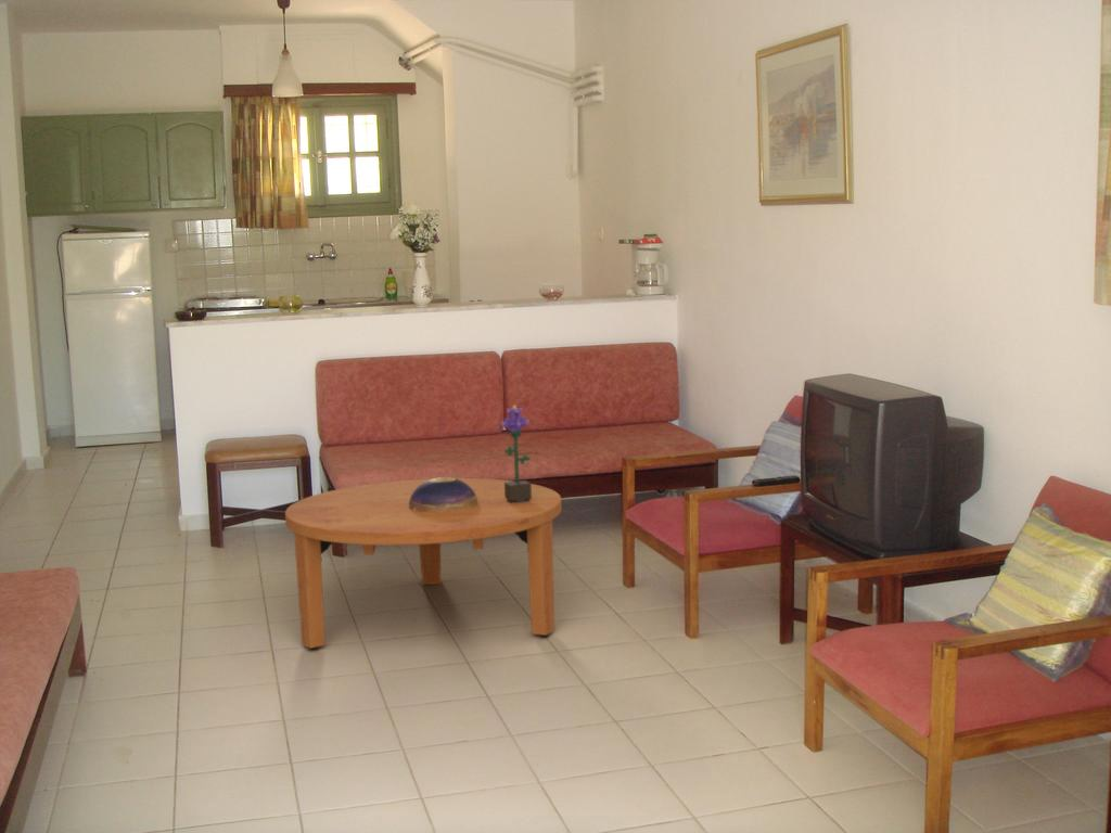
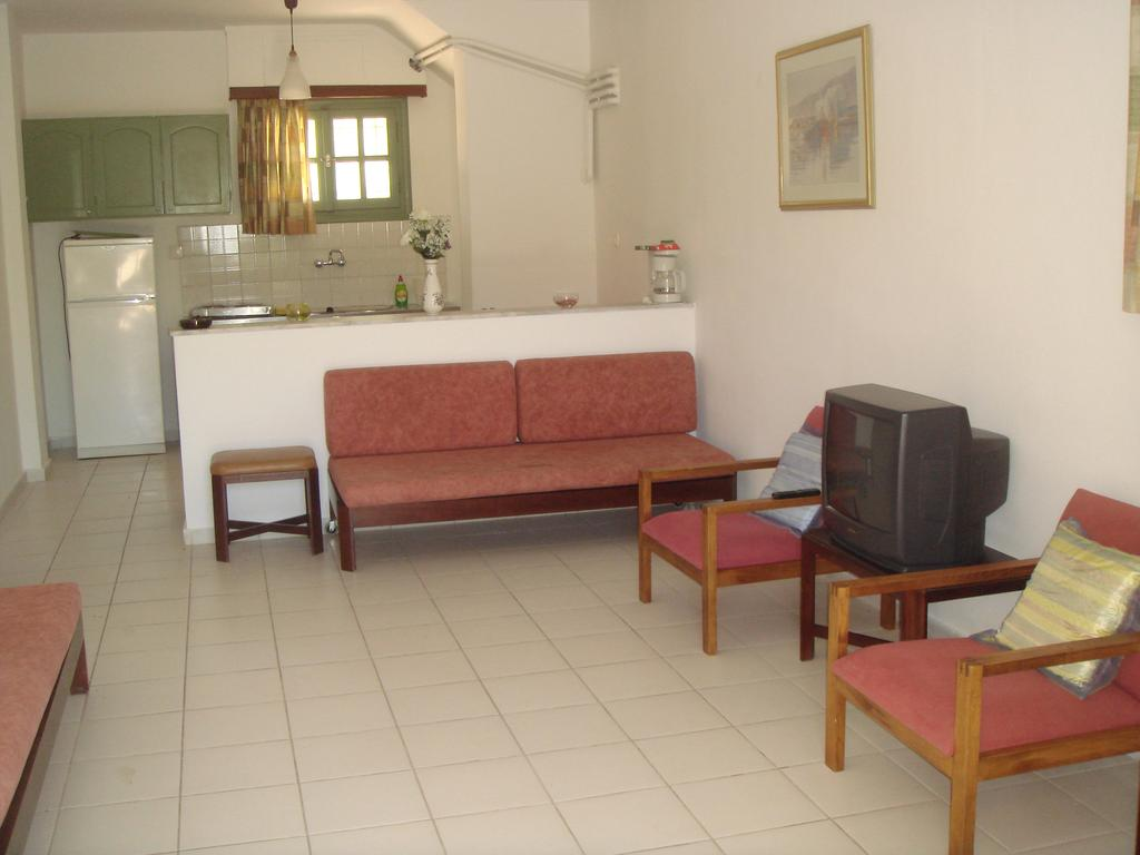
- coffee table (427, 561)
- decorative bowl (443, 490)
- potted flower (515, 452)
